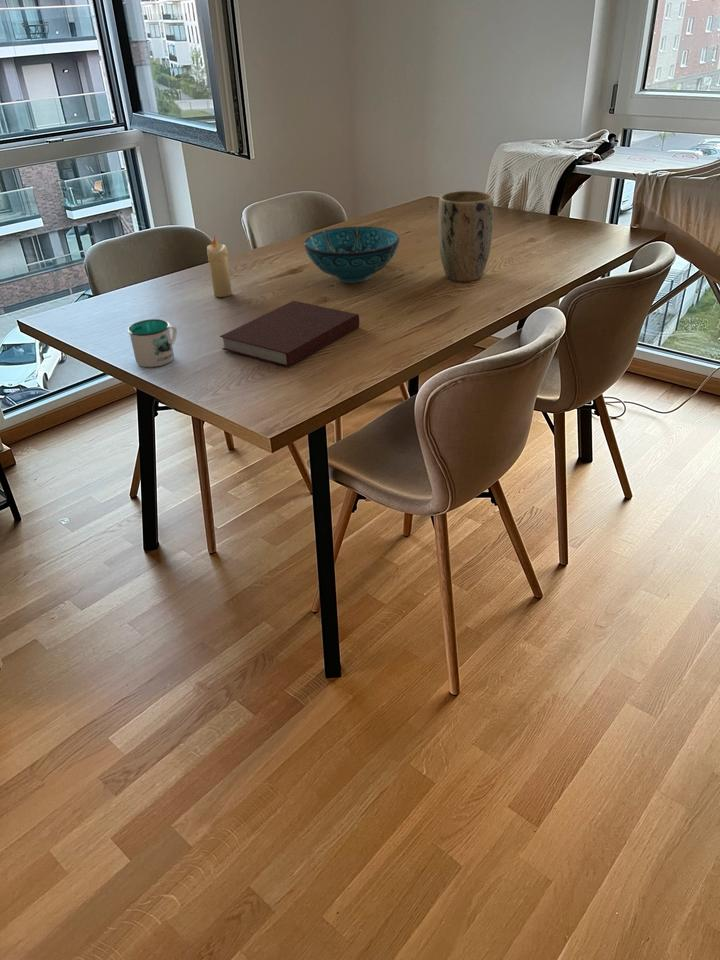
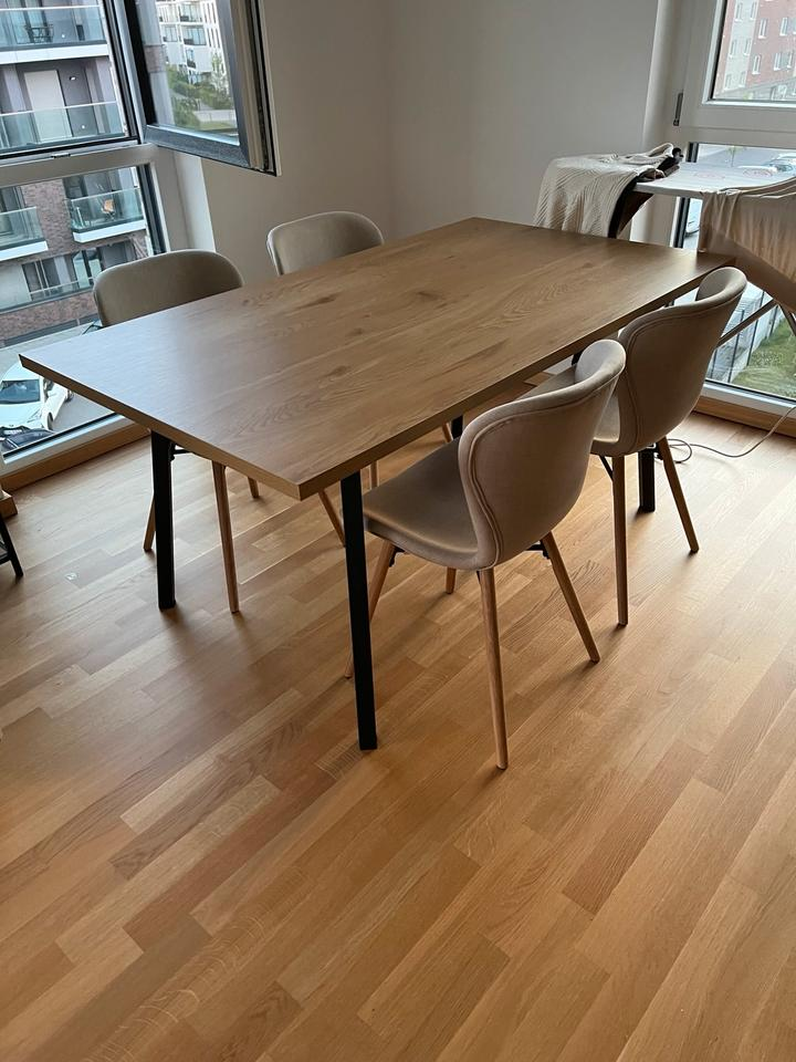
- mug (156, 341)
- plant pot (464, 237)
- notebook (291, 331)
- candle (219, 265)
- decorative bowl (352, 258)
